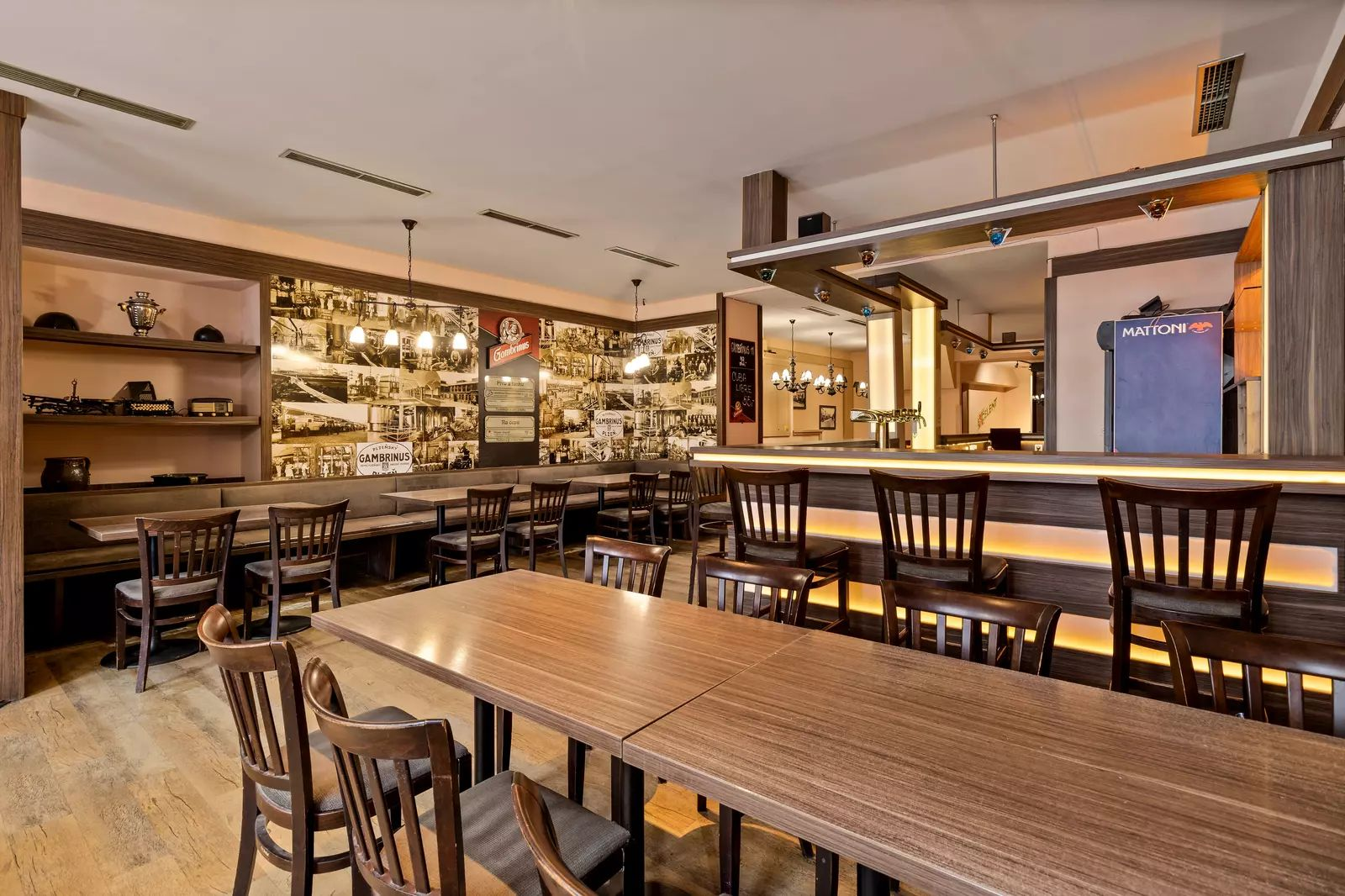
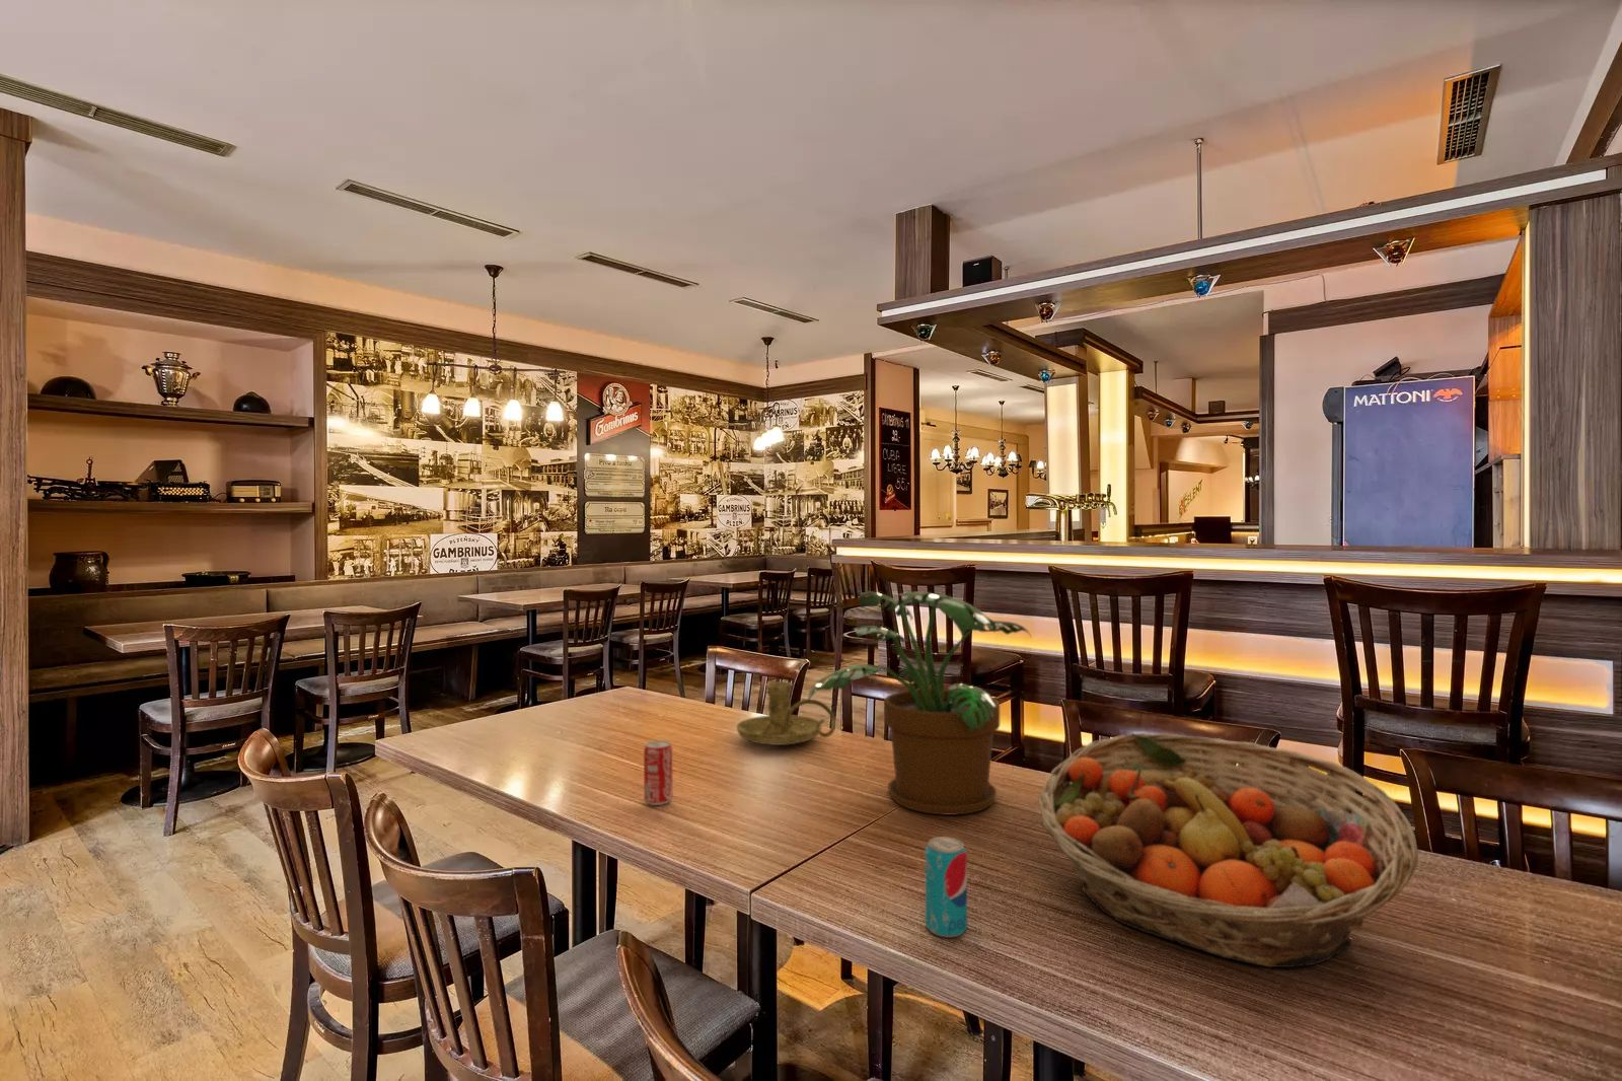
+ potted plant (914, 695)
+ beverage can (945, 886)
+ fruit basket (1206, 834)
+ beverage can (658, 772)
+ candle holder (787, 713)
